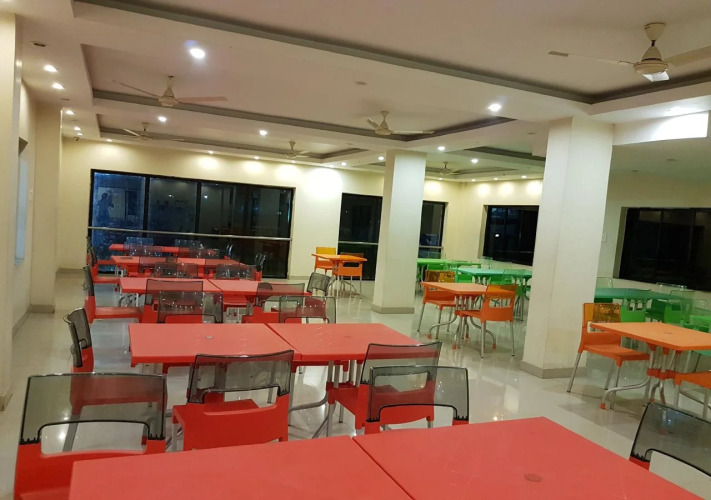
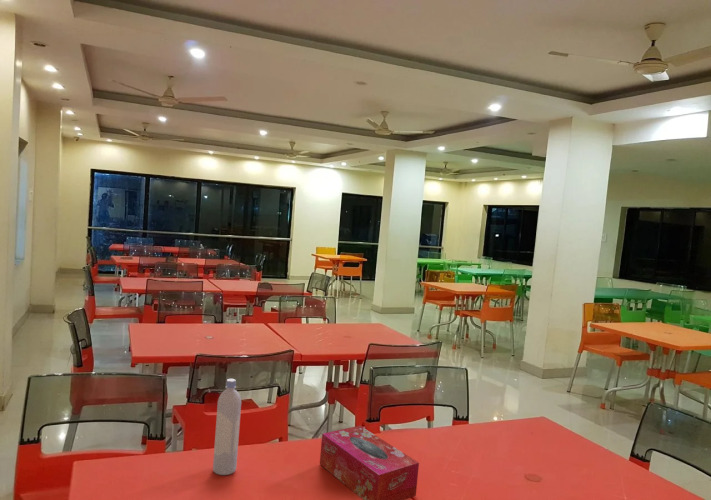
+ tissue box (366, 463)
+ bottle (227, 425)
